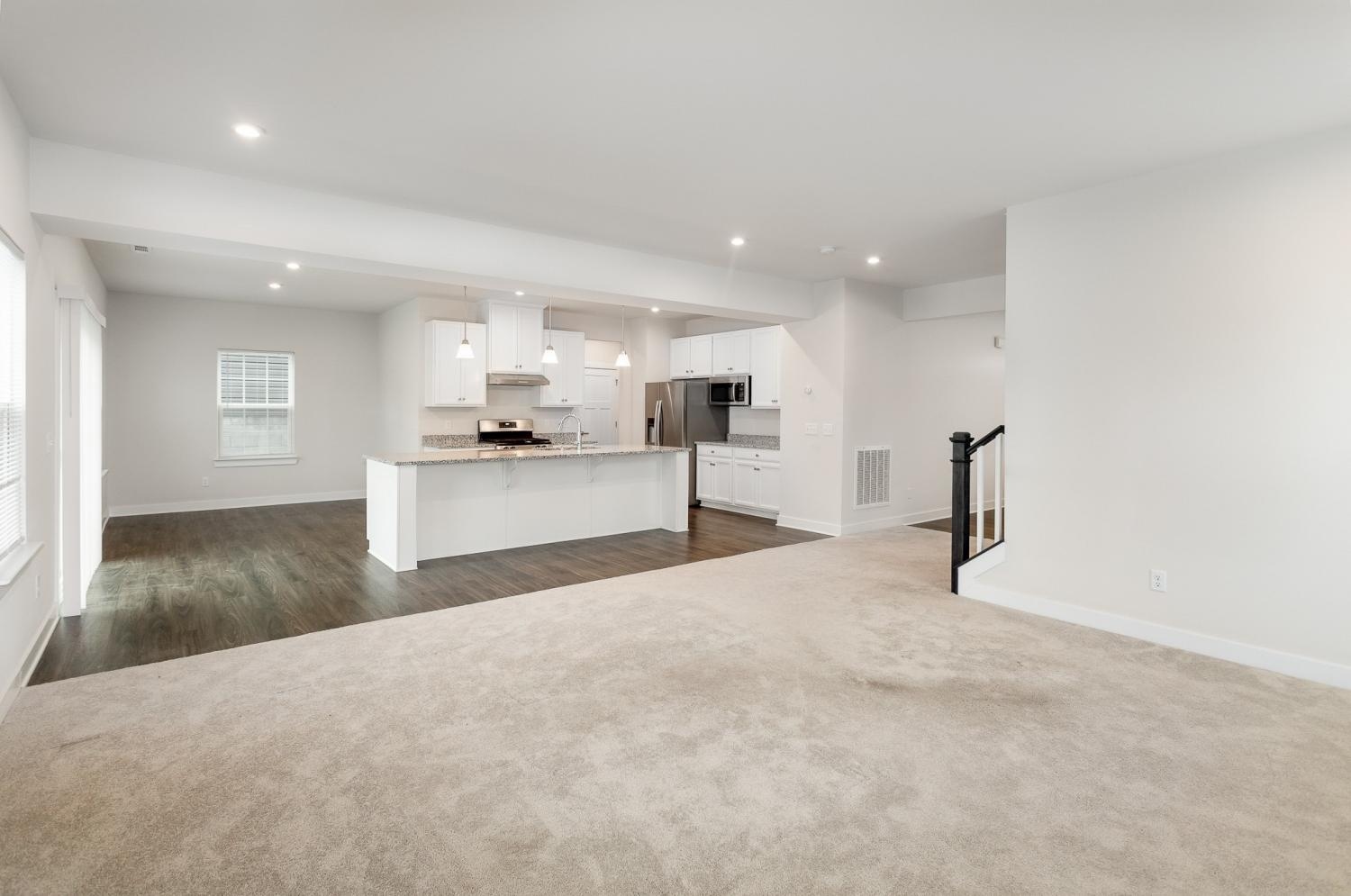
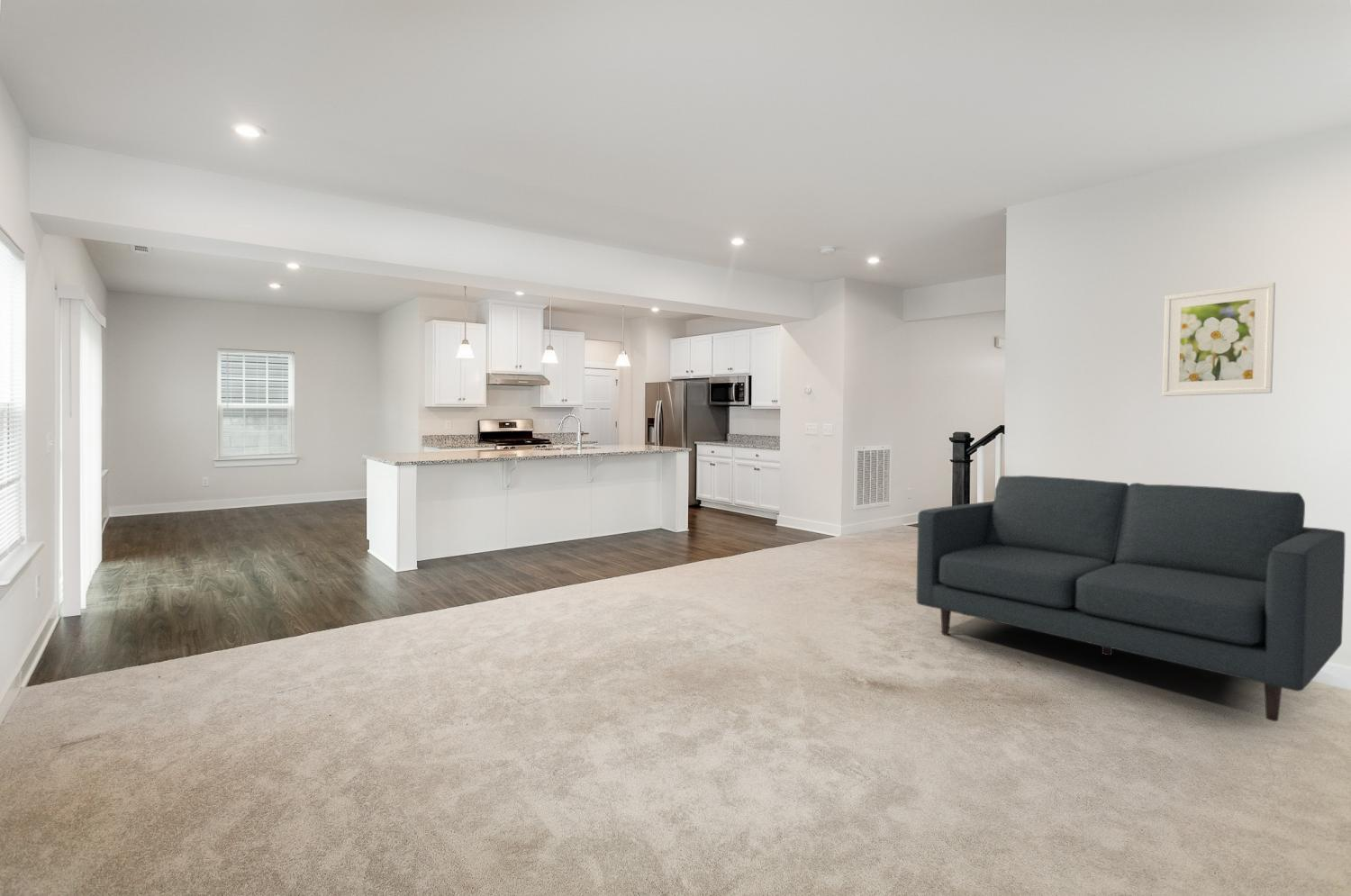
+ sofa (1107, 569)
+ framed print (1216, 341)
